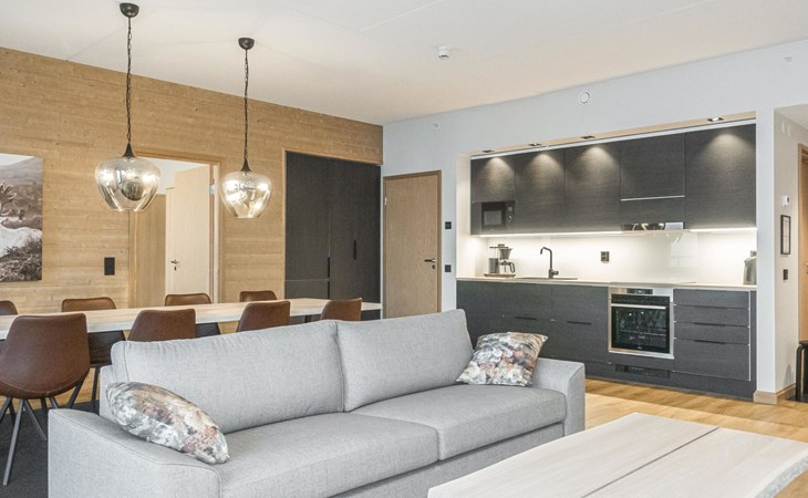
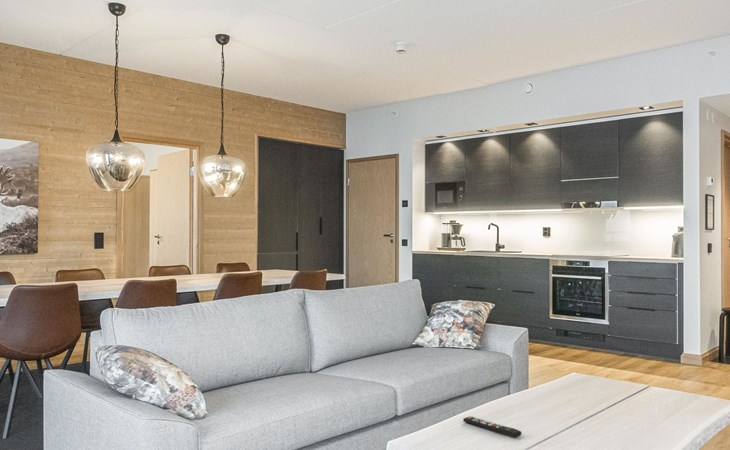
+ remote control (491, 426)
